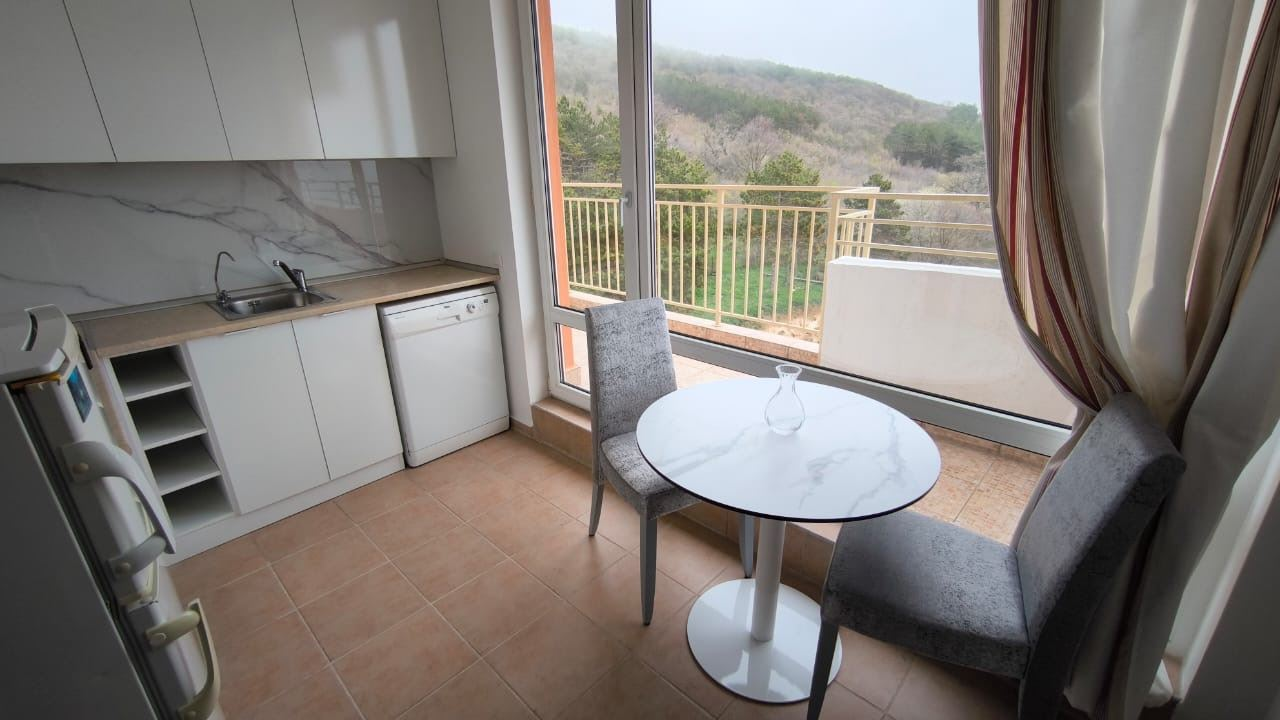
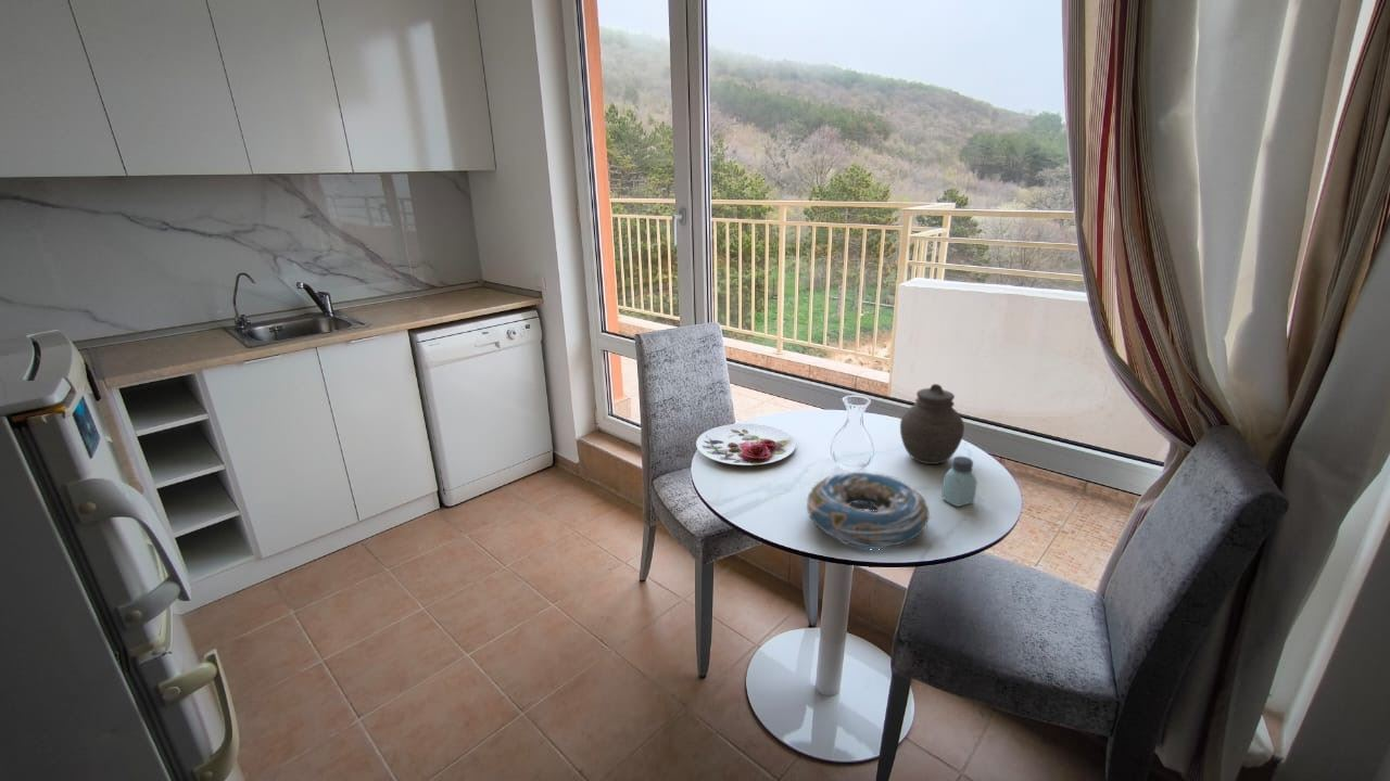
+ saltshaker (960, 479)
+ jar (932, 422)
+ decorative bowl (867, 504)
+ plate (745, 441)
